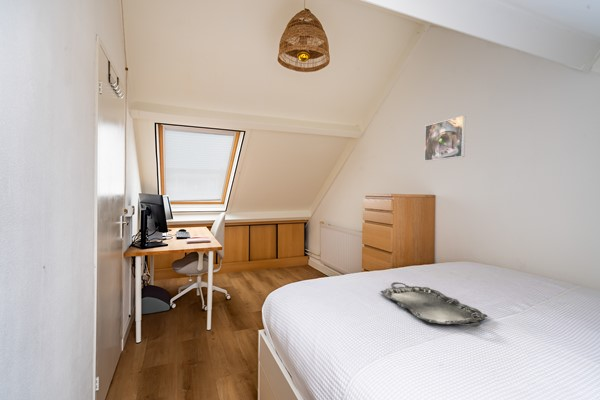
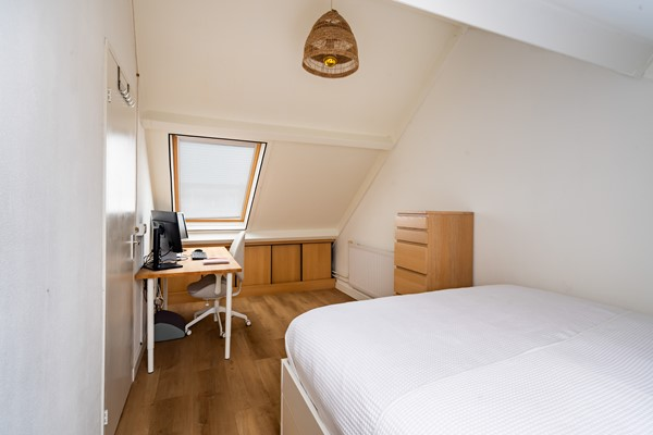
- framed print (443, 140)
- serving tray (428, 302)
